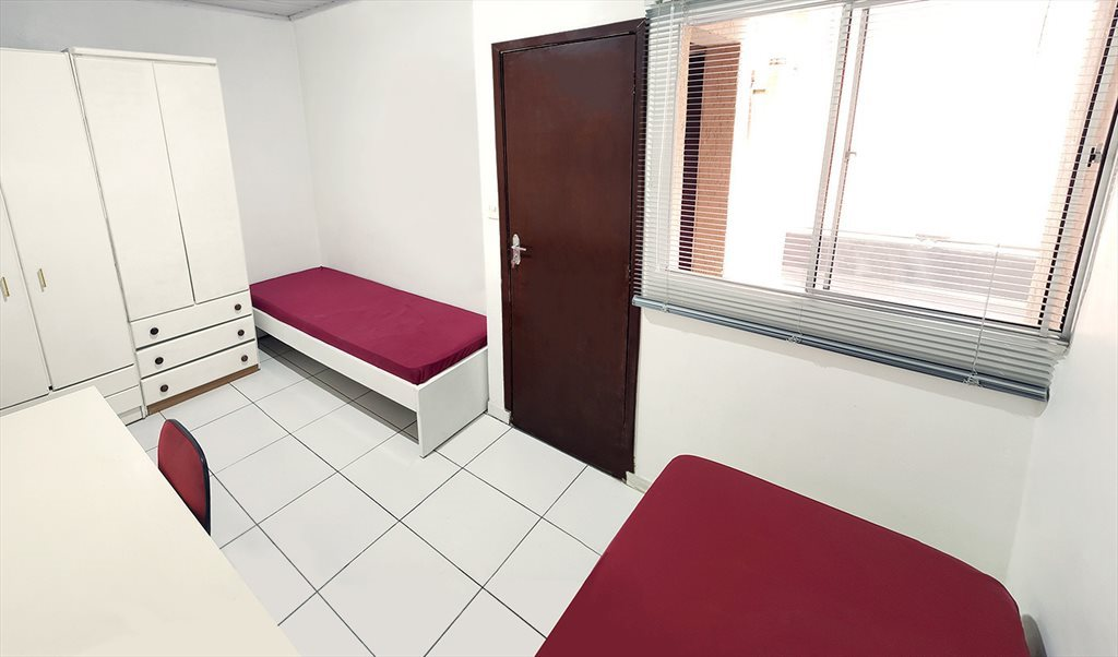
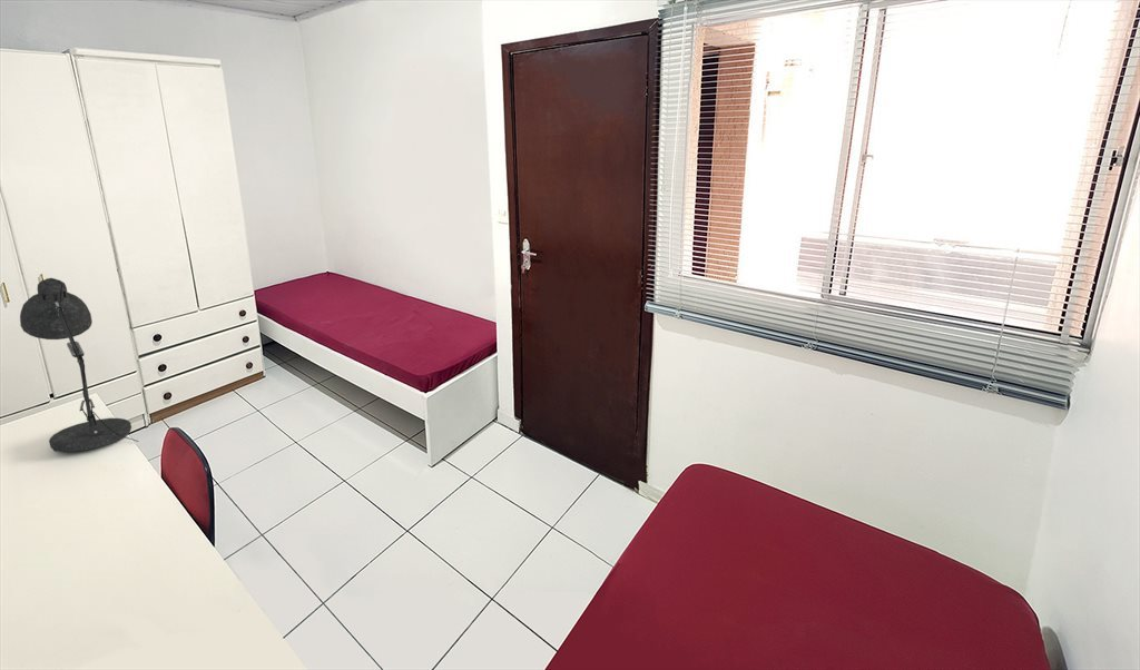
+ desk lamp (75, 357)
